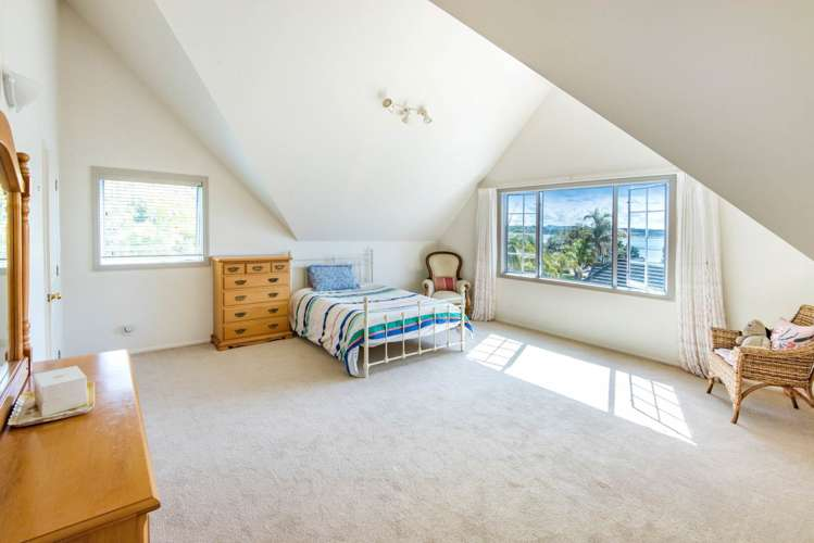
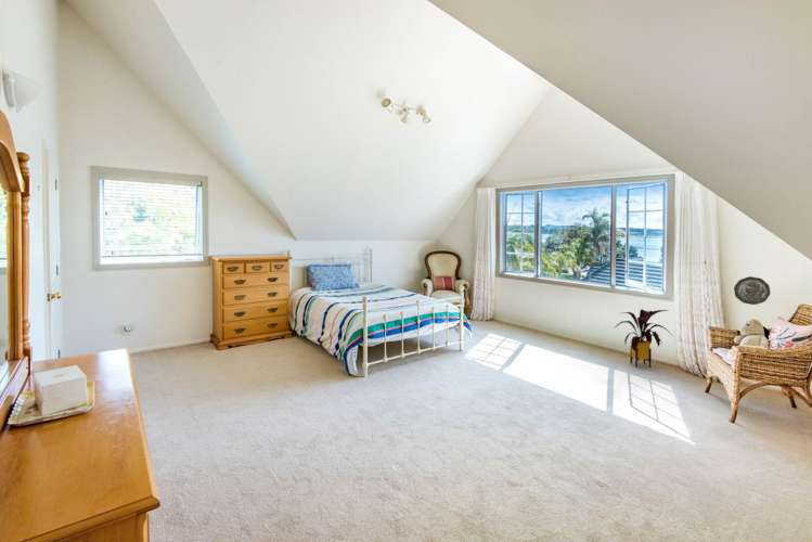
+ decorative plate (751, 291)
+ house plant (641, 336)
